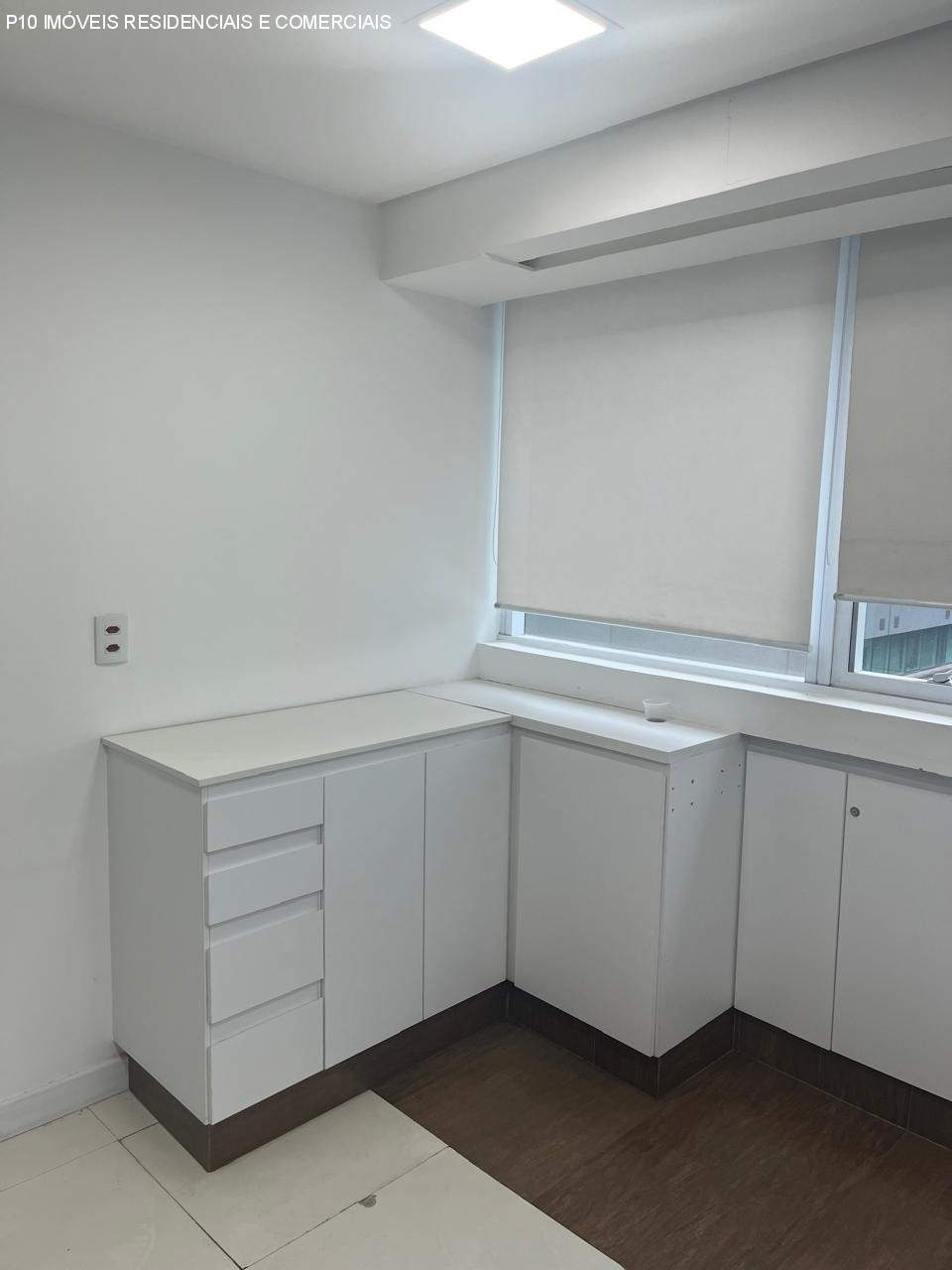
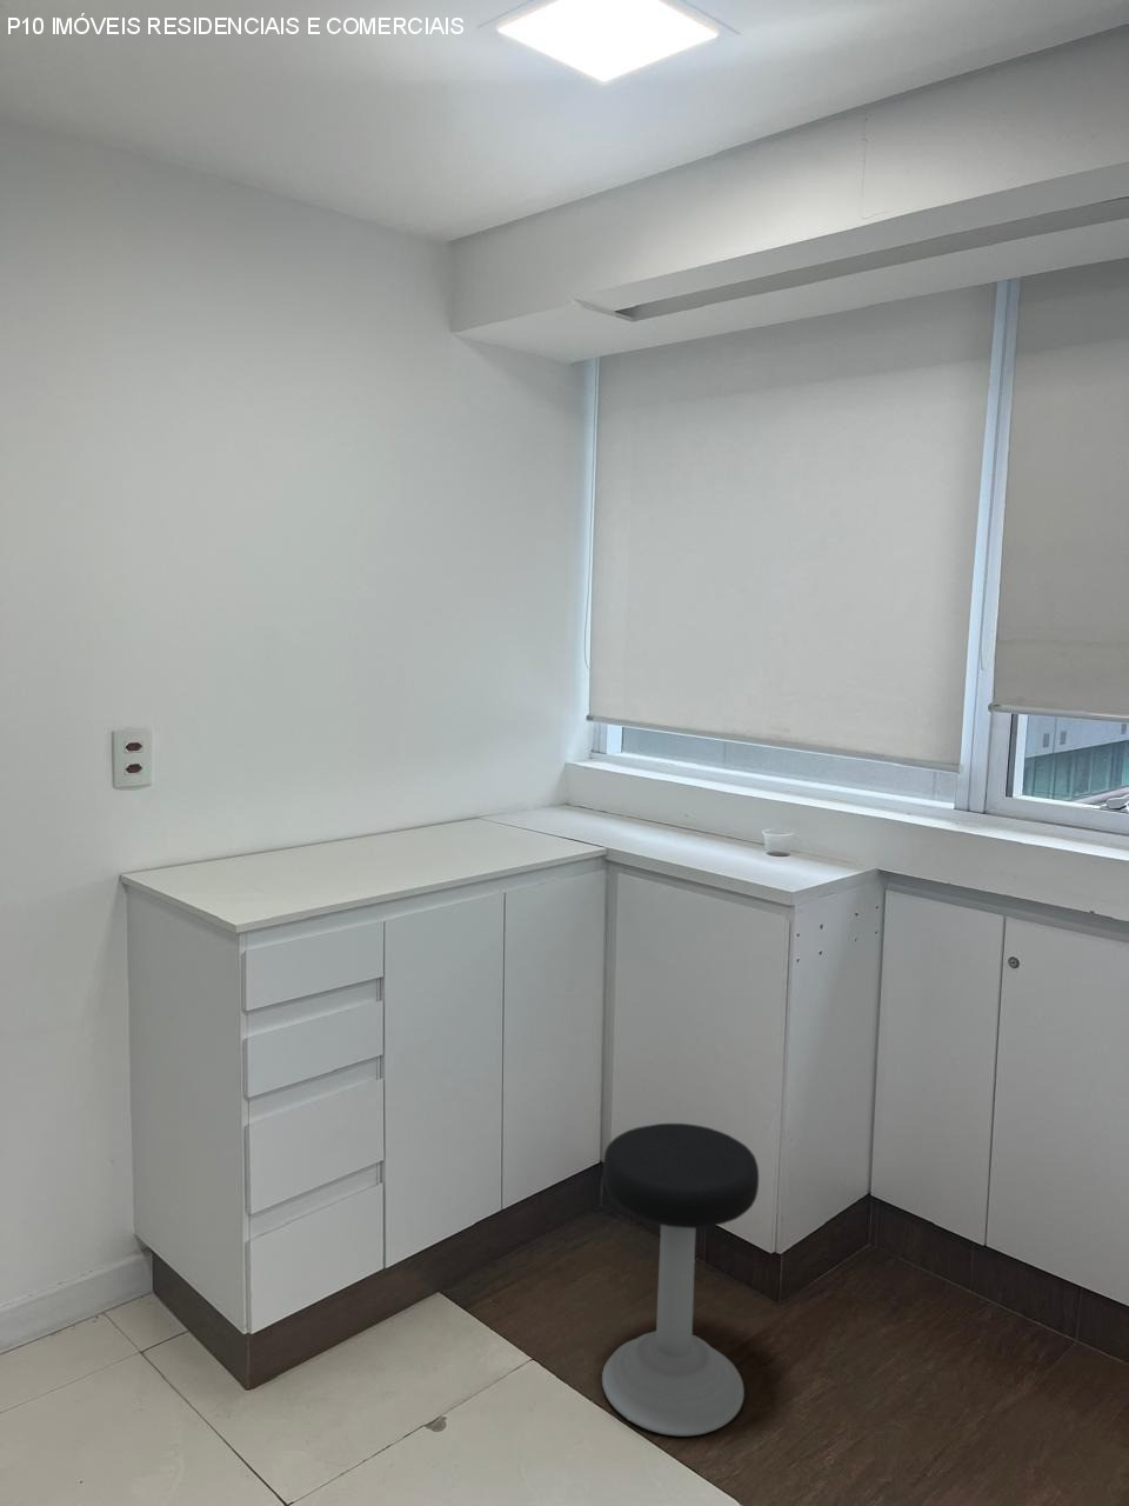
+ stool (676, 1271)
